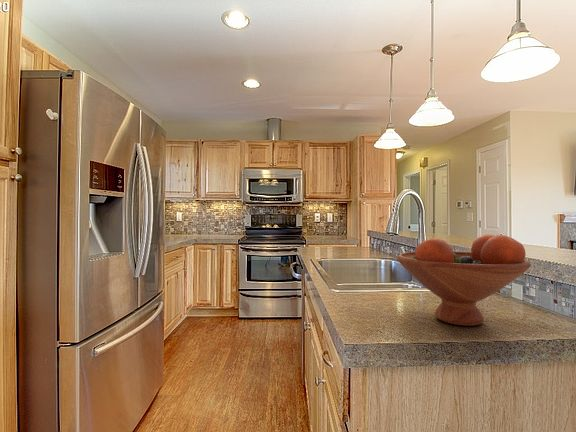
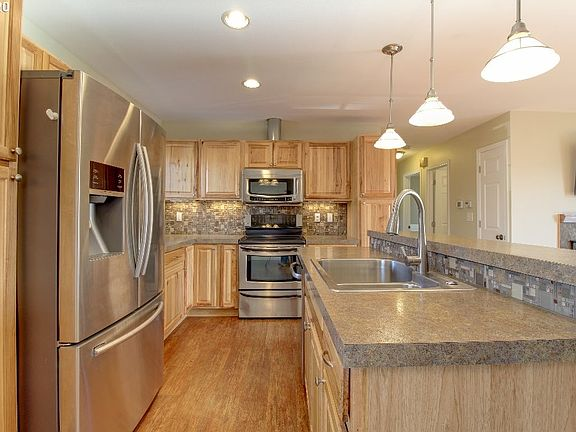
- fruit bowl (458, 276)
